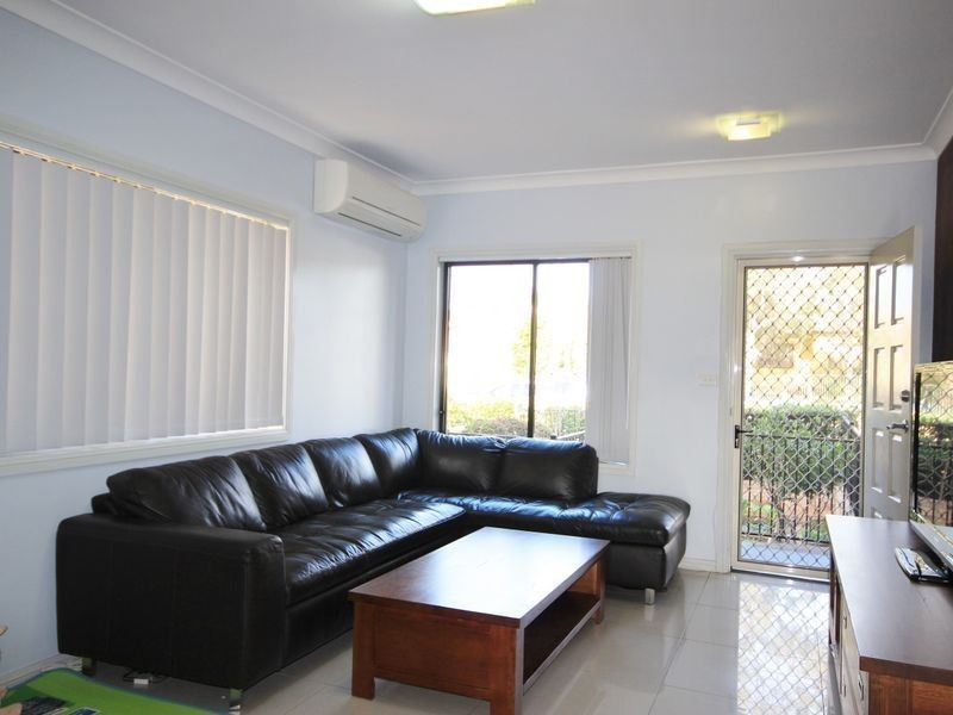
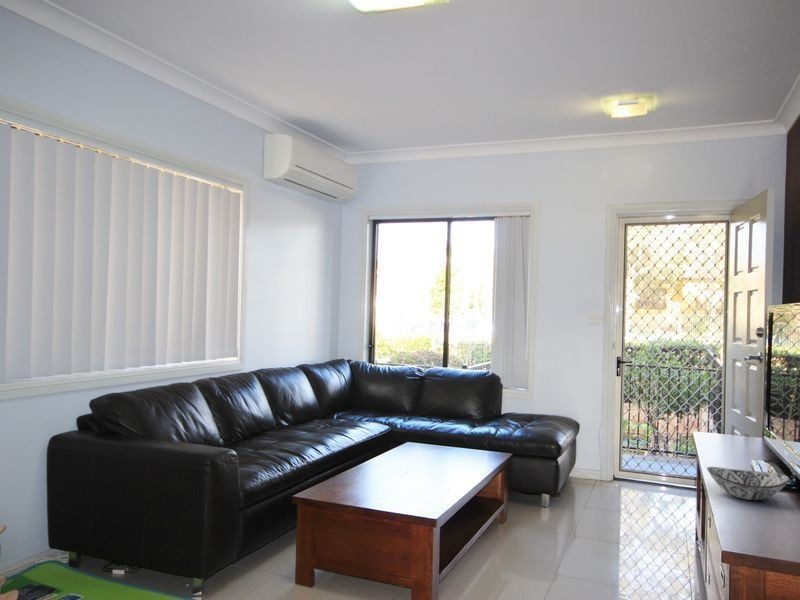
+ decorative bowl (746, 484)
